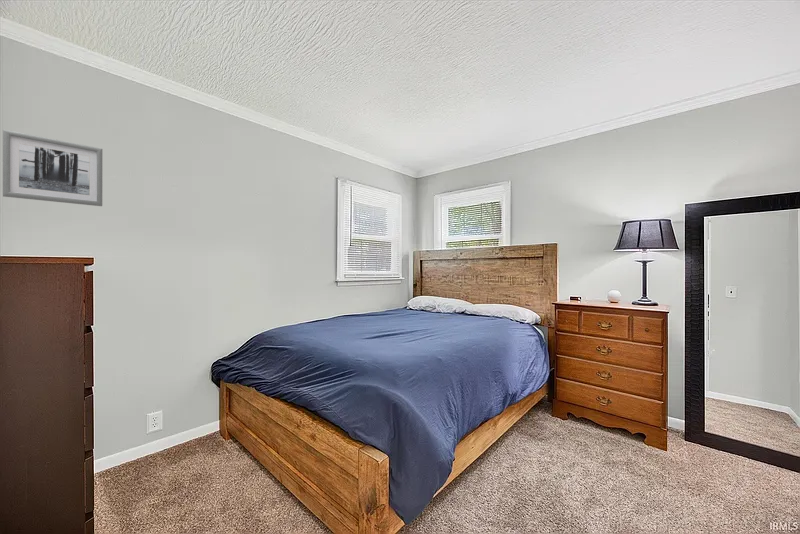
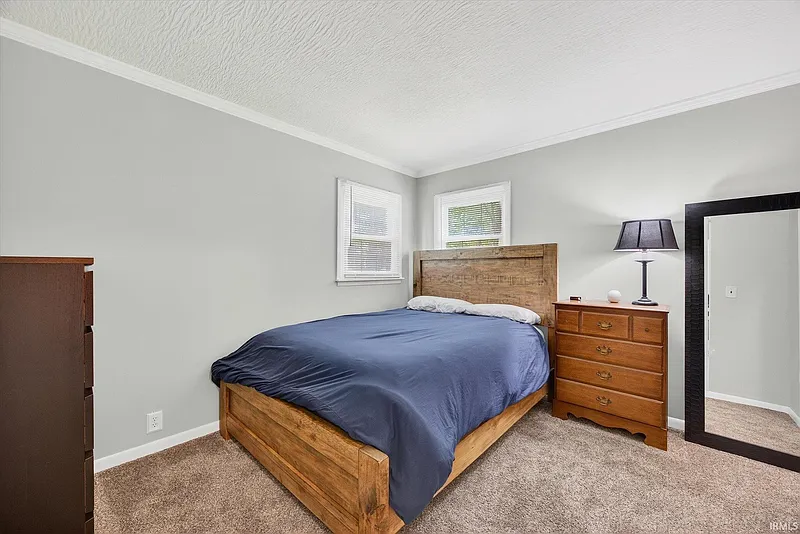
- wall art (56, 170)
